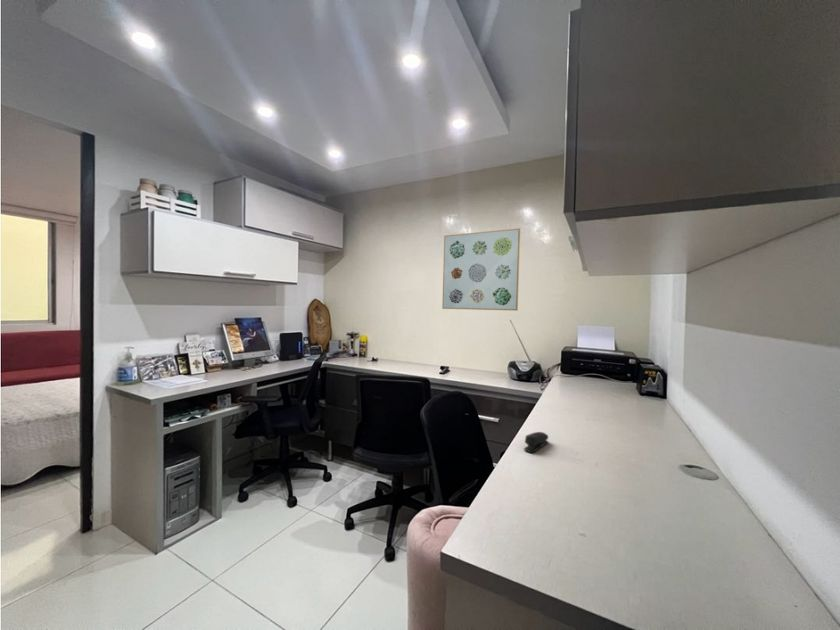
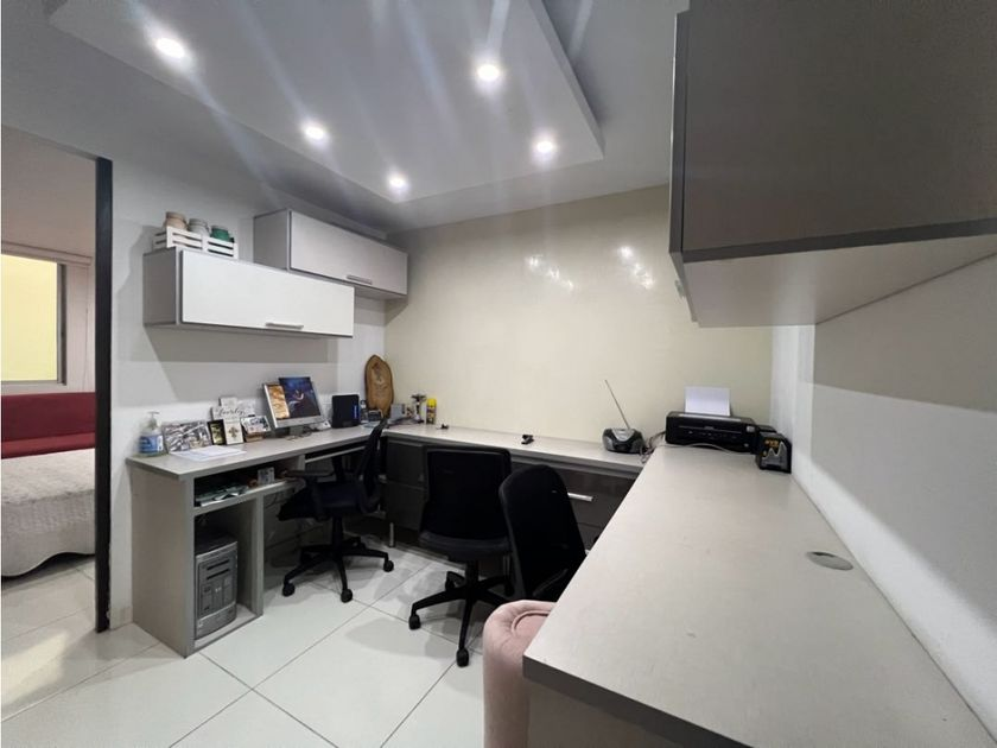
- stapler (536, 438)
- wall art (478, 271)
